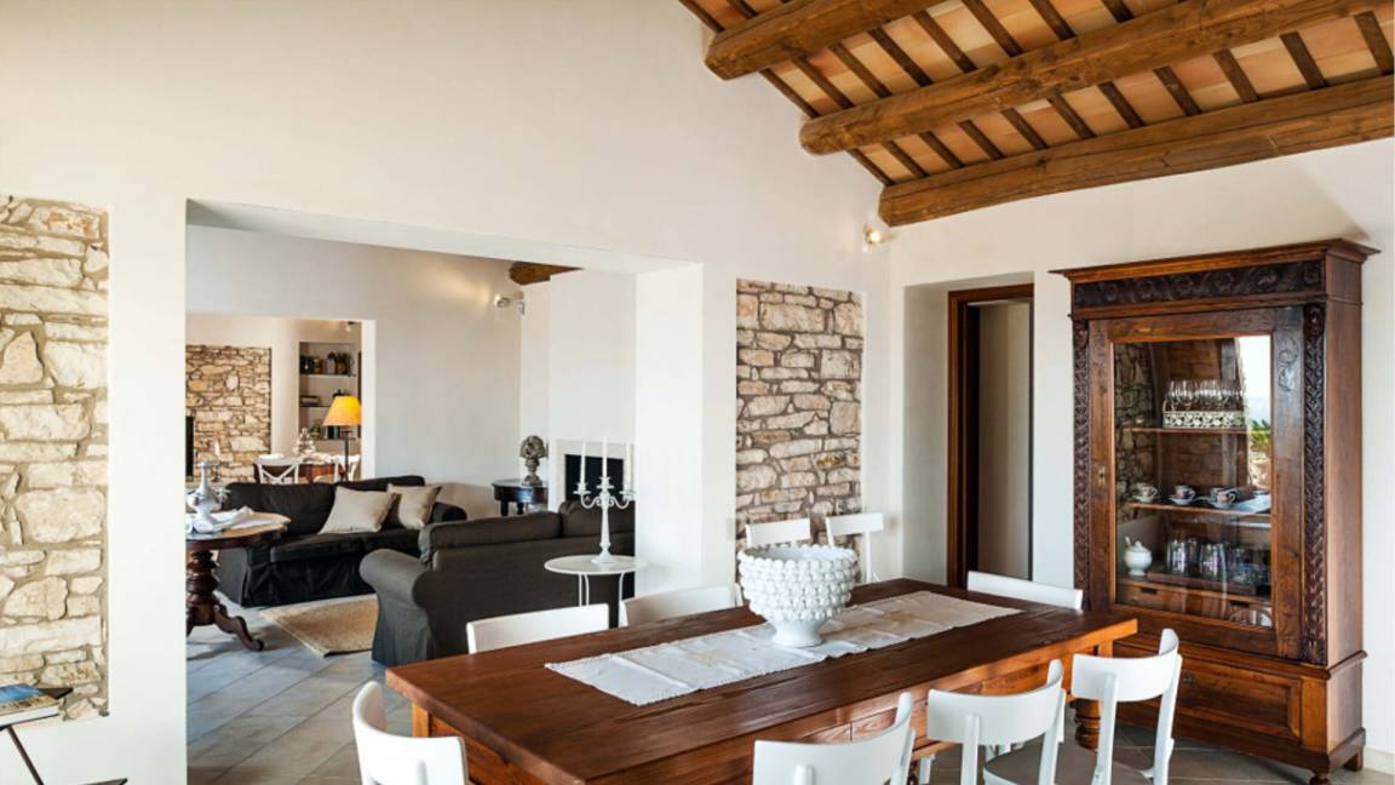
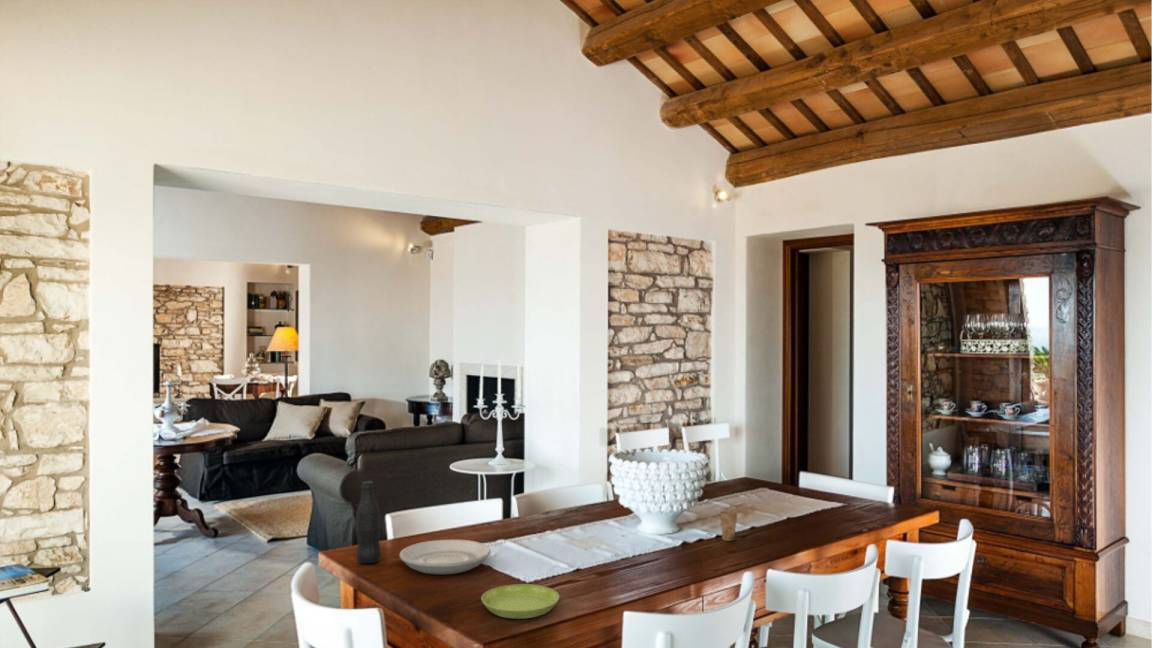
+ plate (445, 558)
+ cup (728, 522)
+ bottle (368, 521)
+ saucer (520, 602)
